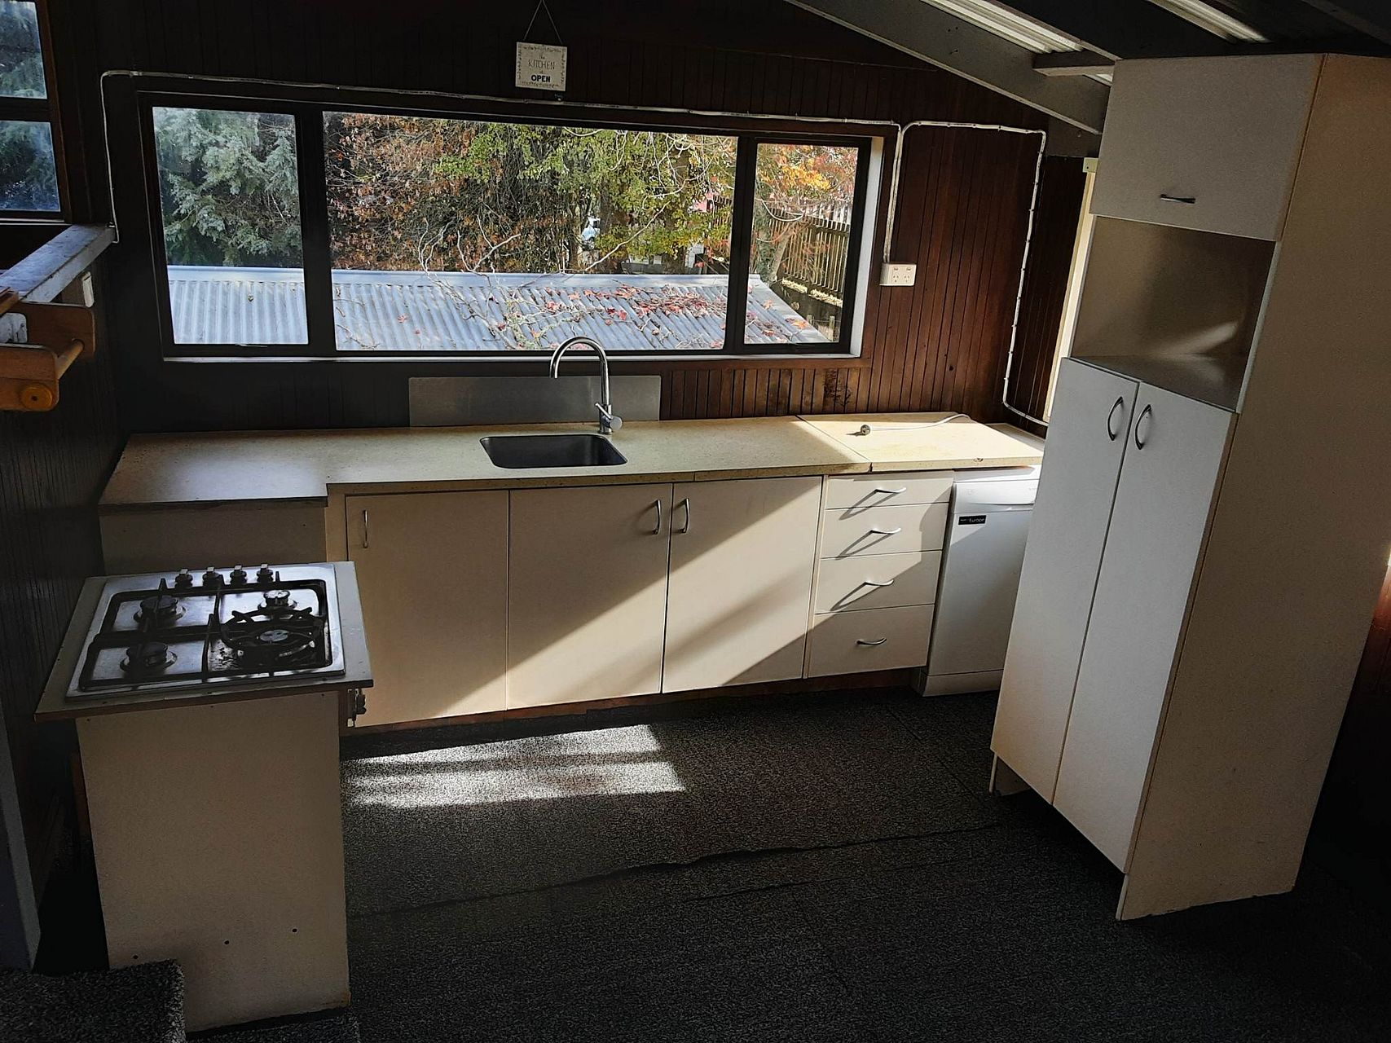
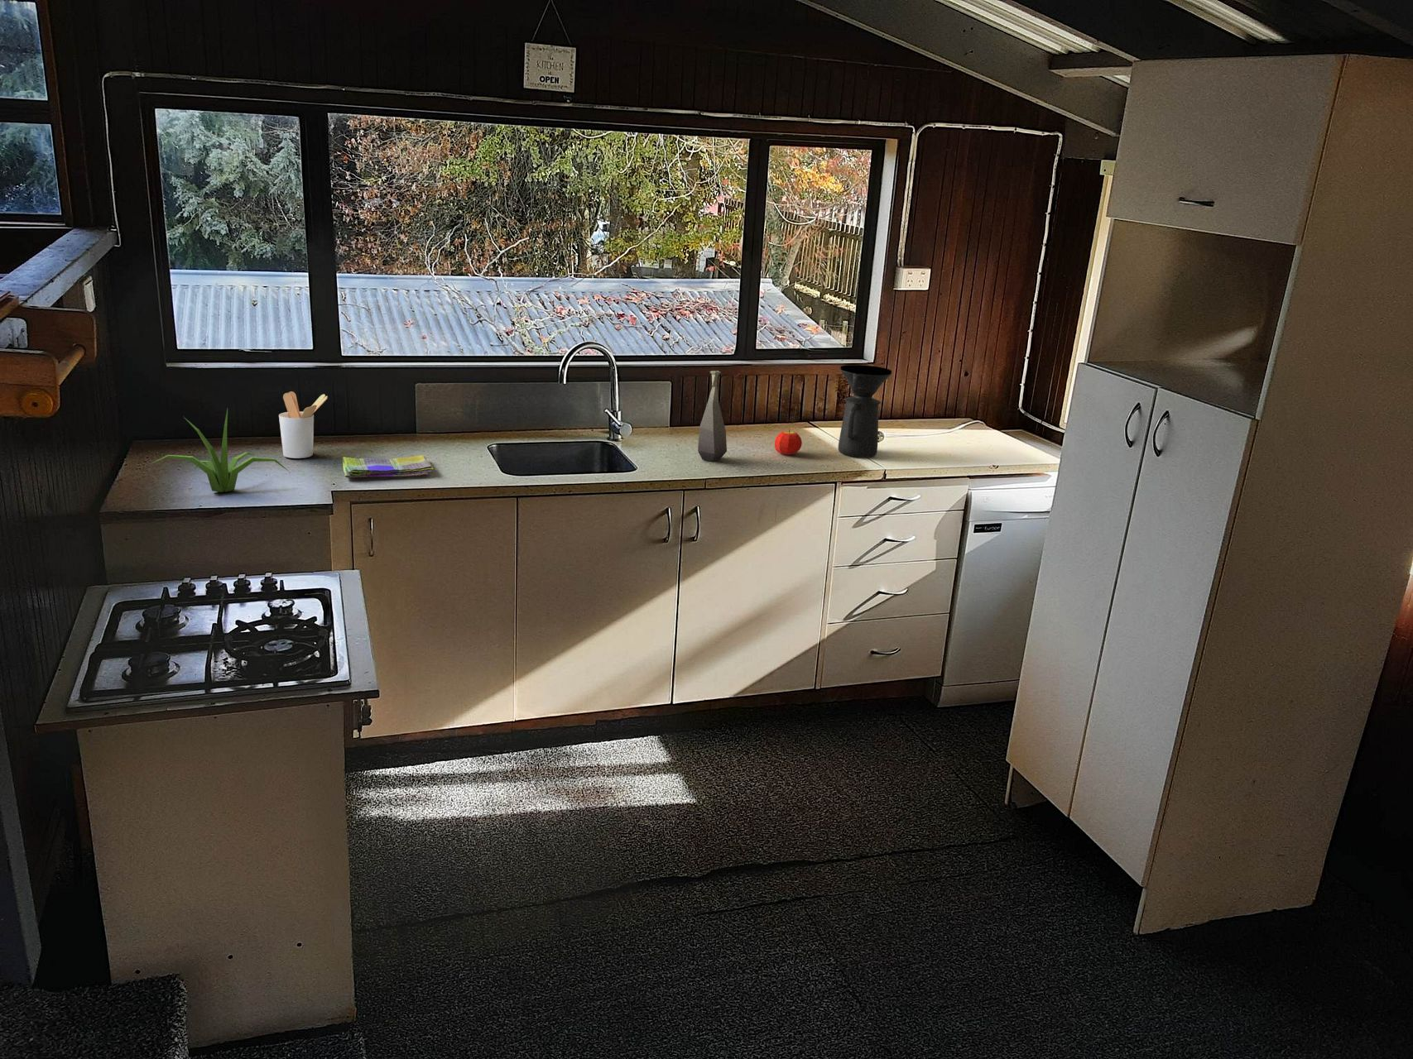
+ dish towel (387, 465)
+ coffee maker (861, 412)
+ bottle (712, 415)
+ plant (221, 447)
+ fruit (788, 441)
+ utensil holder (305, 424)
